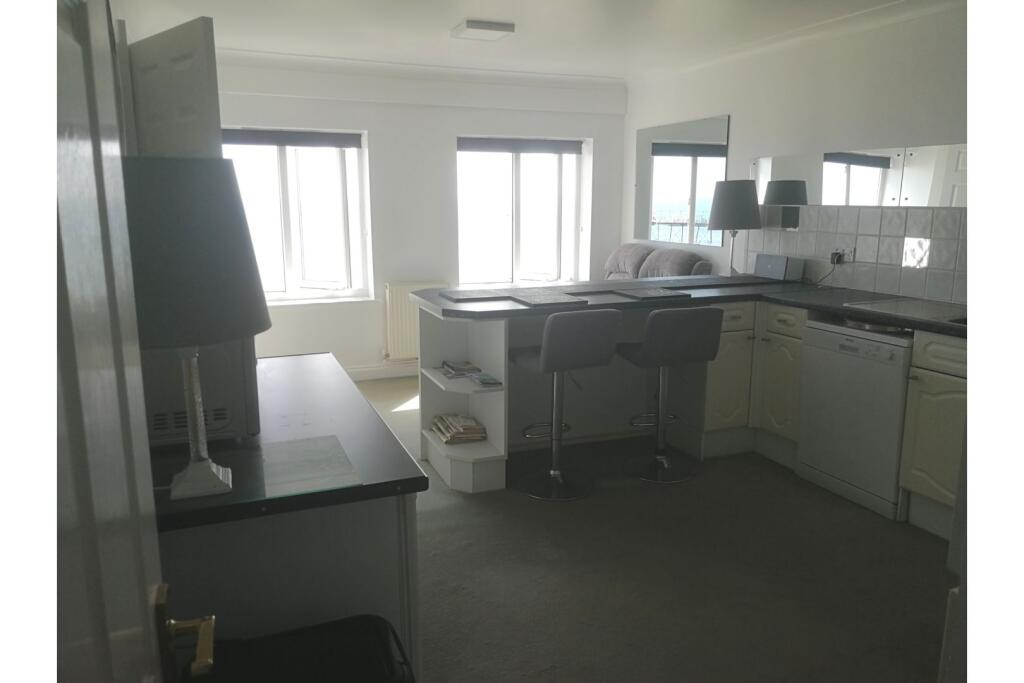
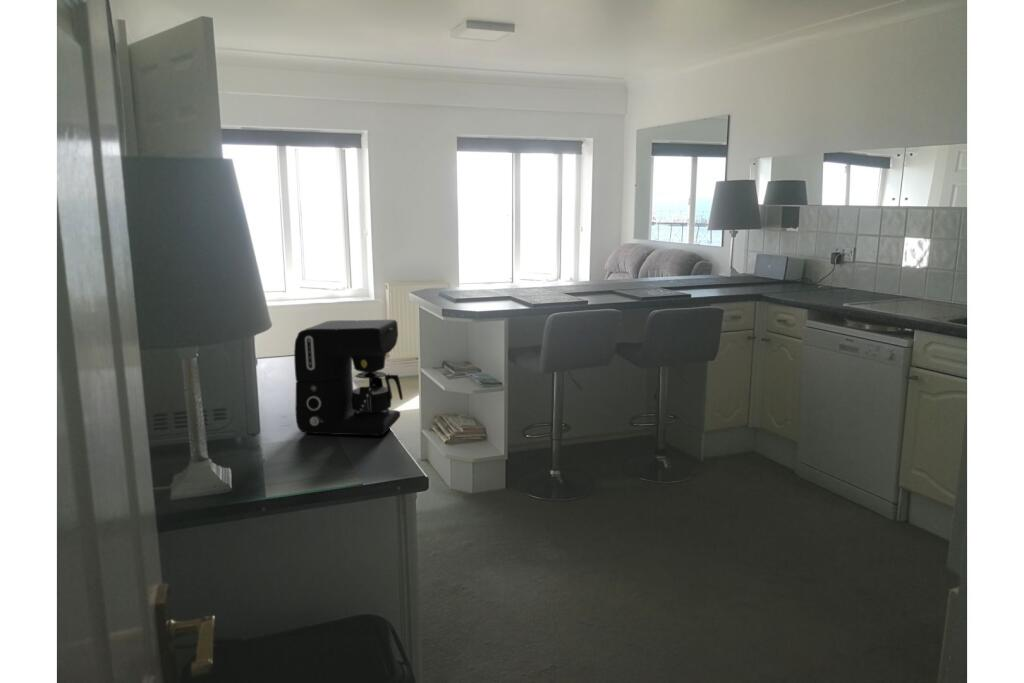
+ coffee maker (351, 375)
